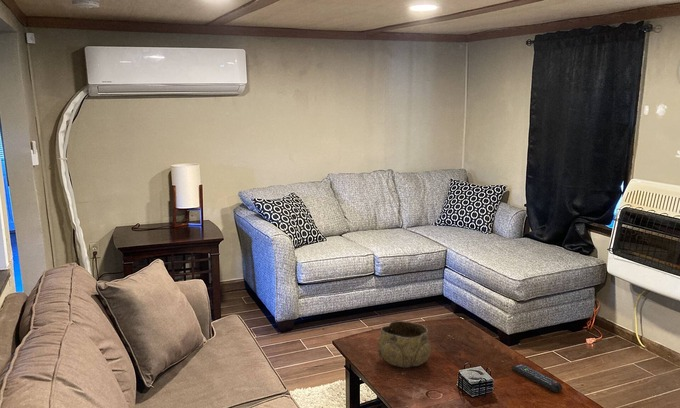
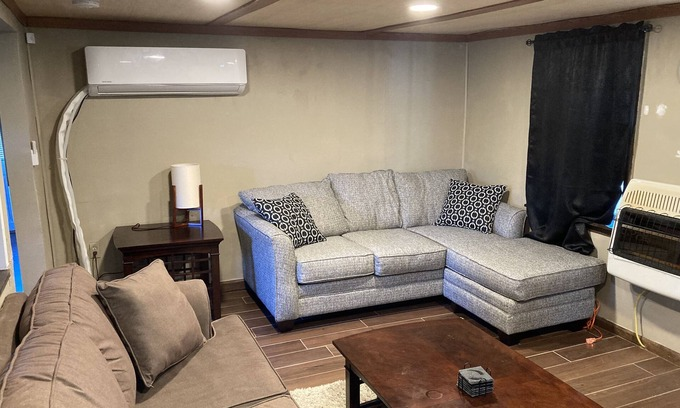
- decorative bowl (404, 345)
- remote control (535, 376)
